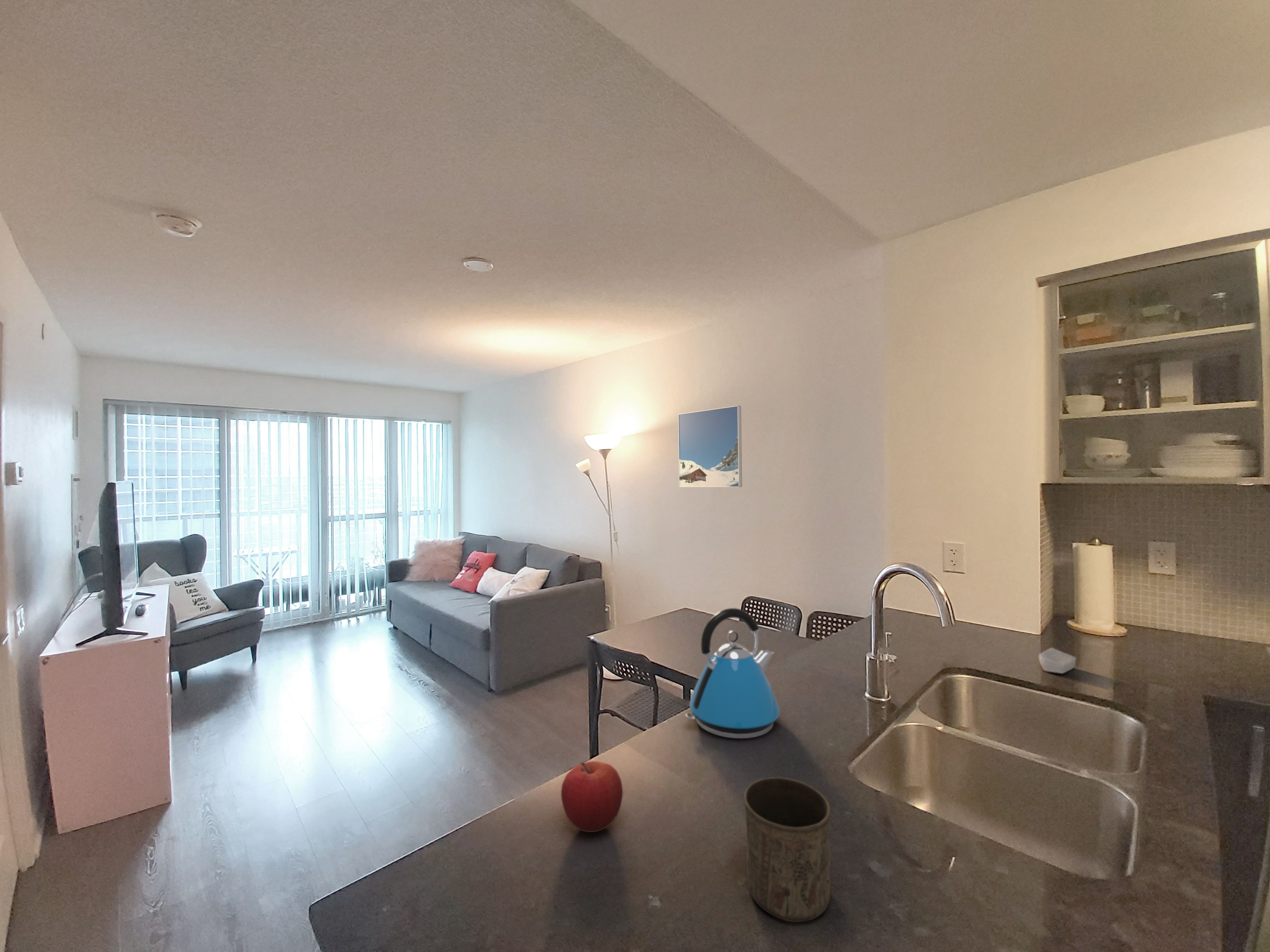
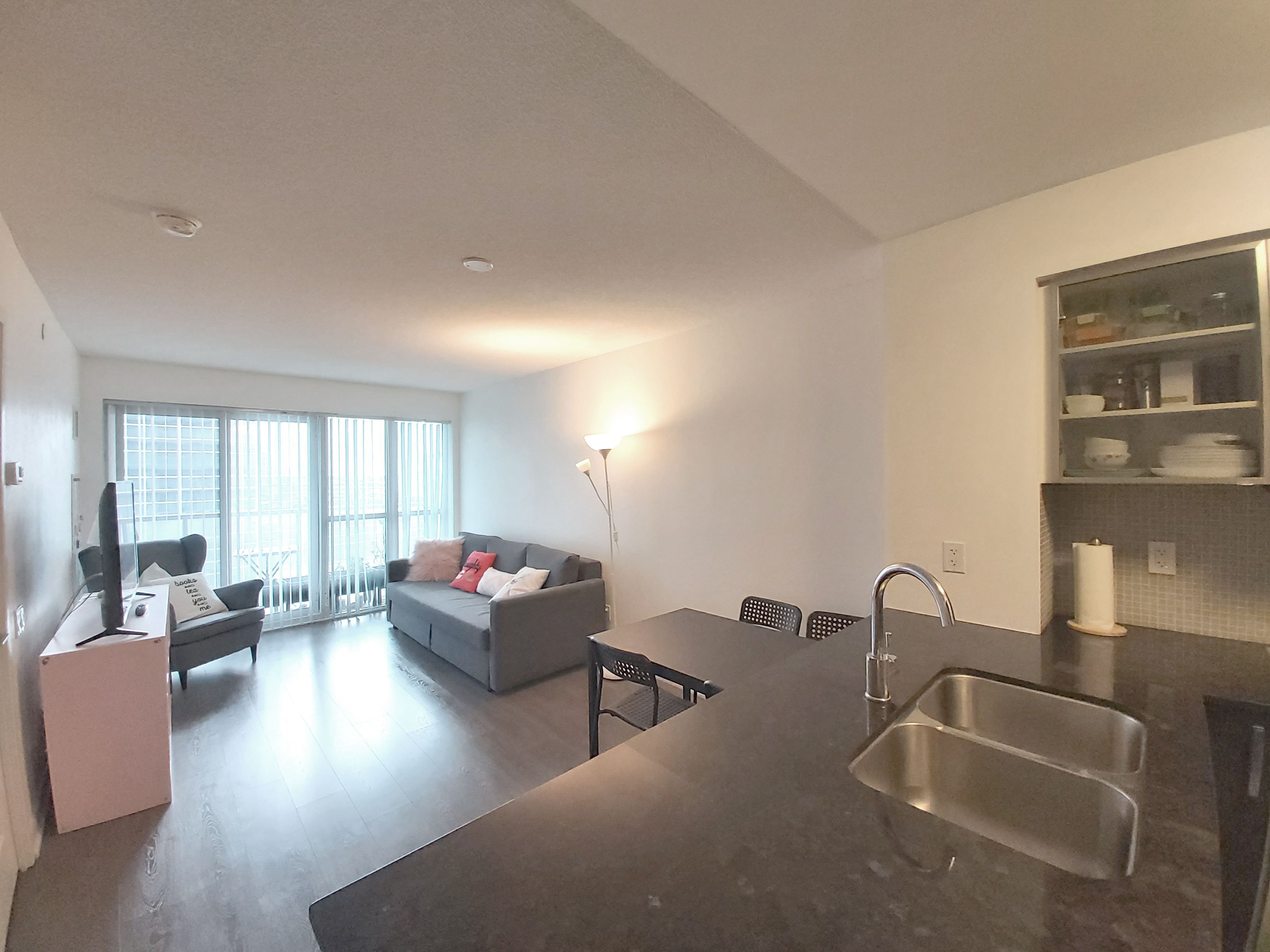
- kettle (730, 664)
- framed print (708, 448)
- soap bar (1056, 660)
- cup (786, 846)
- fruit (592, 793)
